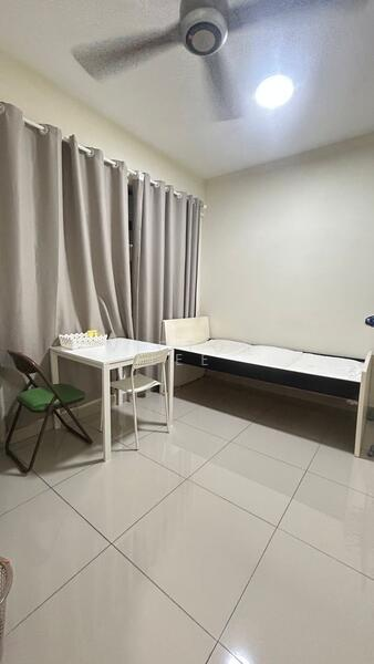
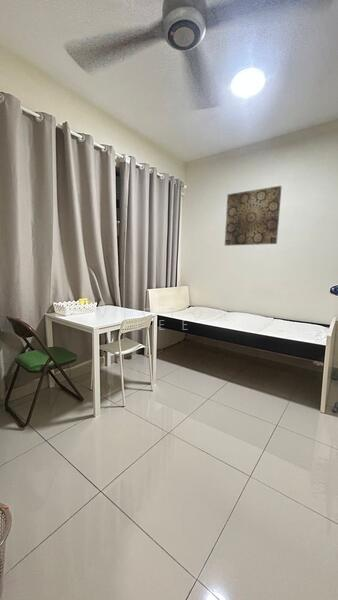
+ wall art (251, 218)
